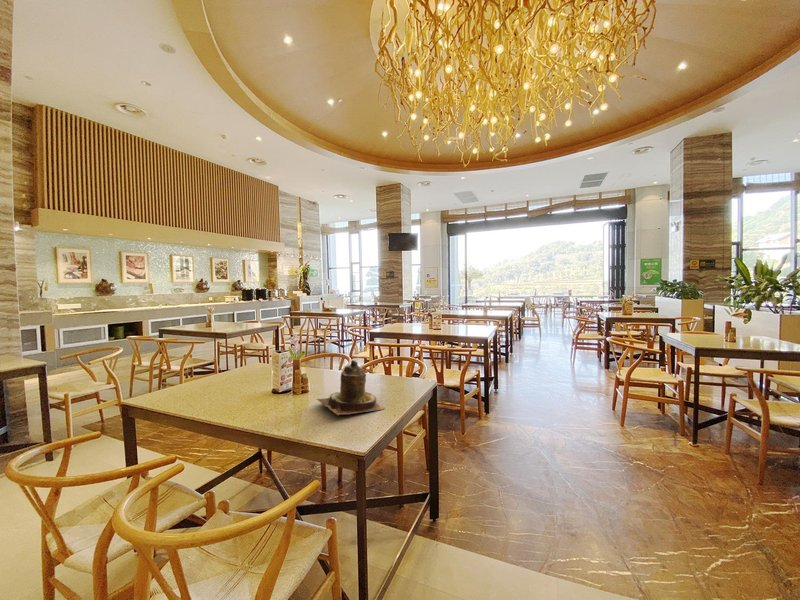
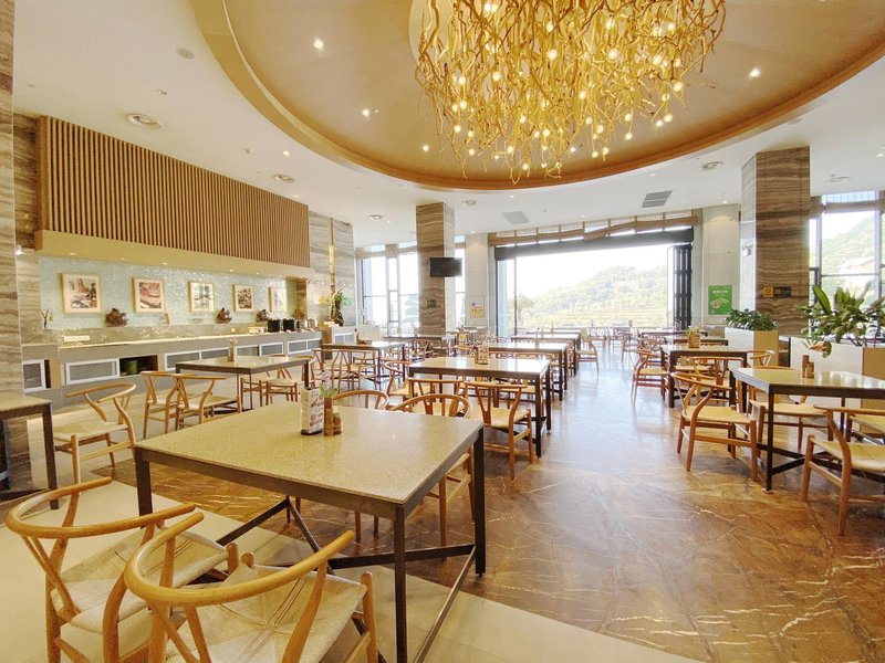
- teapot (350, 383)
